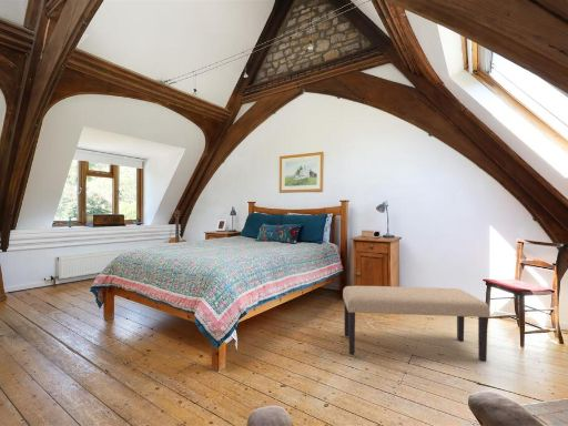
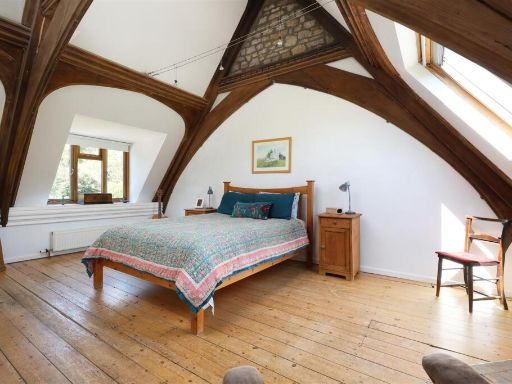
- bench (412, 314)
